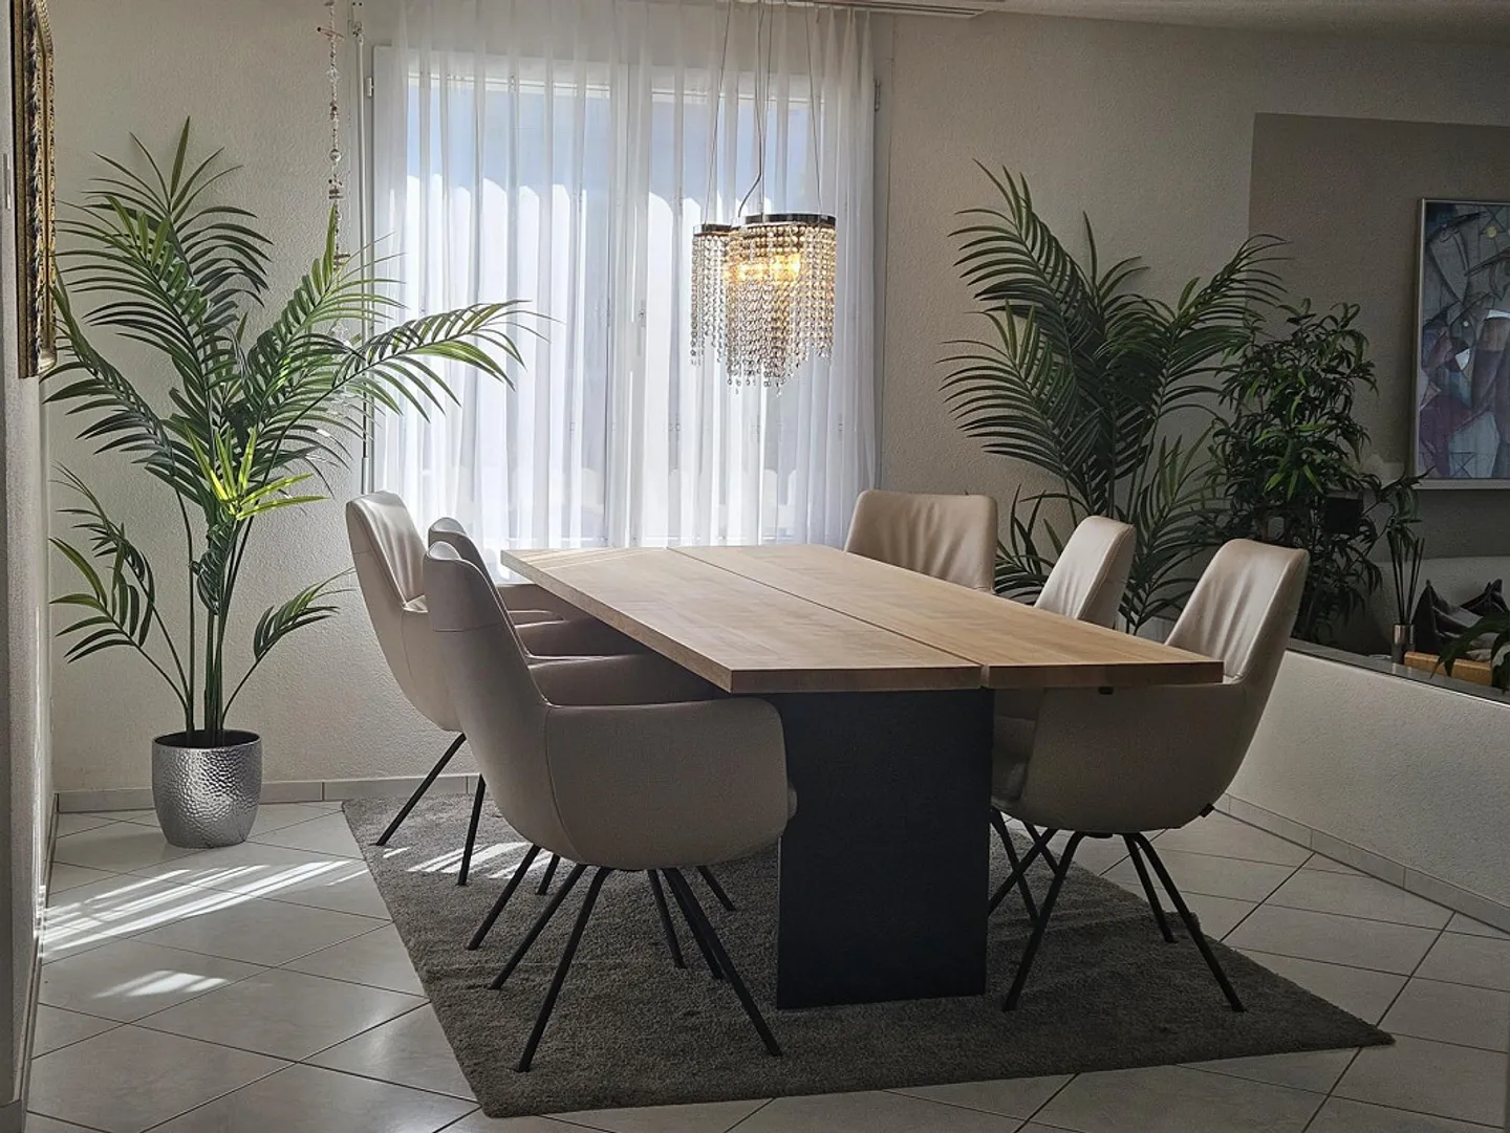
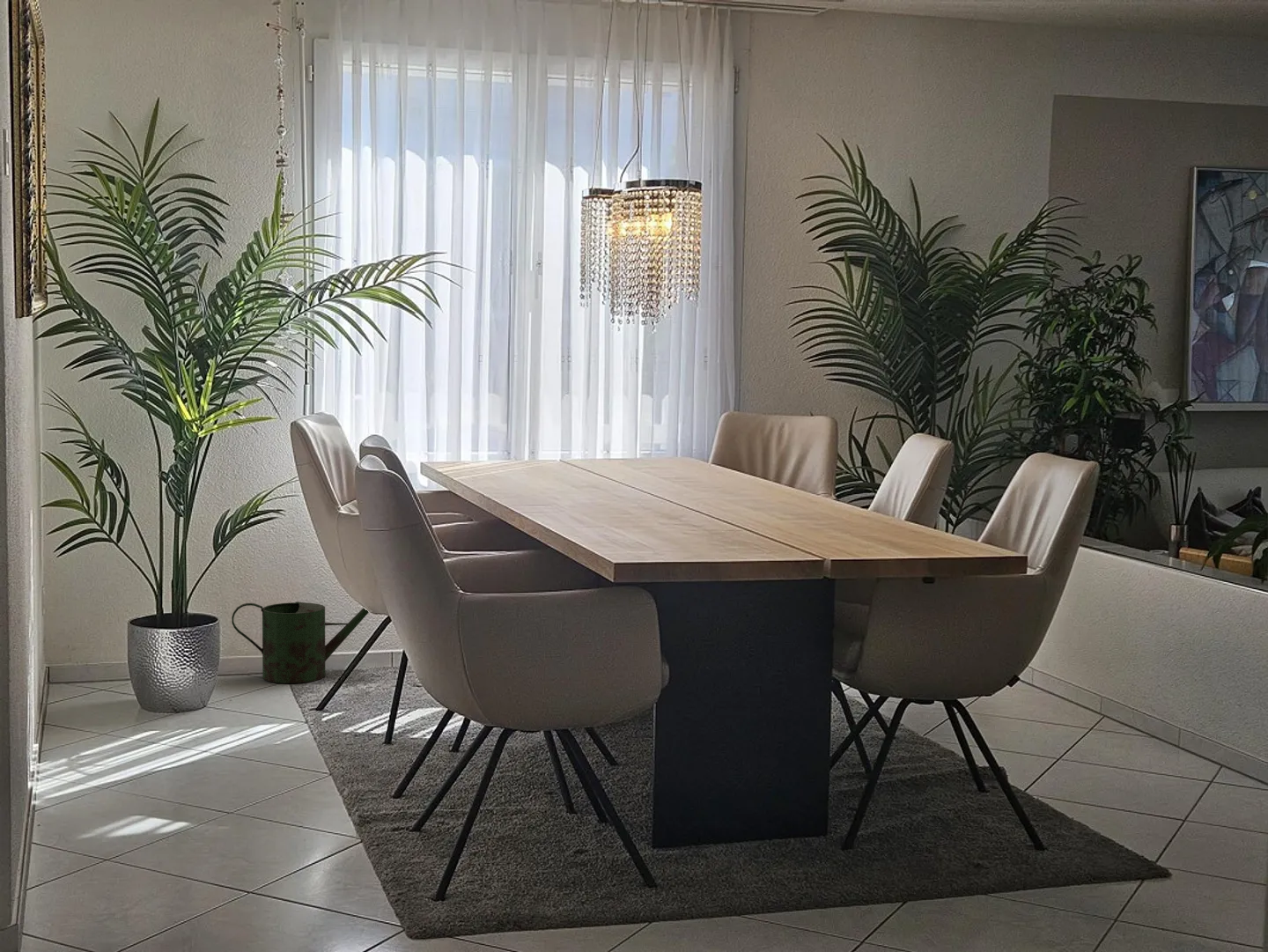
+ watering can (311, 632)
